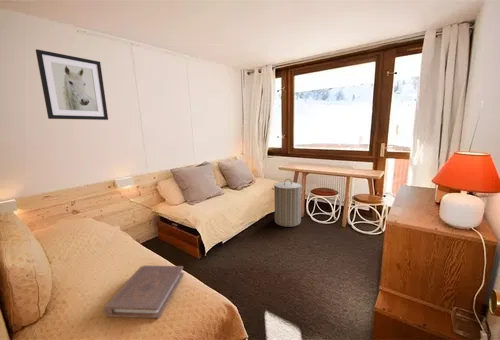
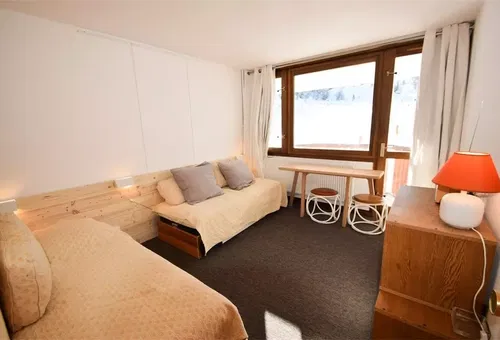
- wall art (75, 88)
- book (148, 288)
- laundry hamper (287, 200)
